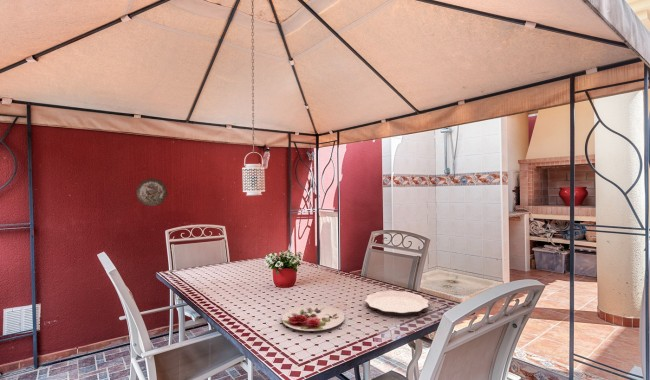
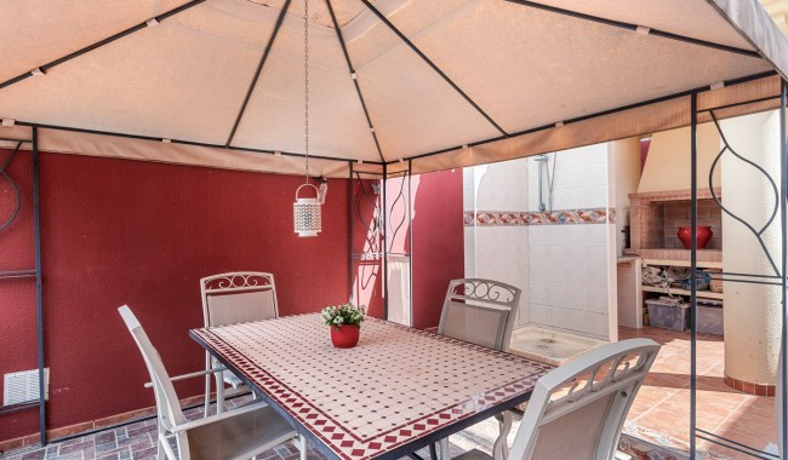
- plate (313, 316)
- plate (396, 302)
- decorative plate (151, 192)
